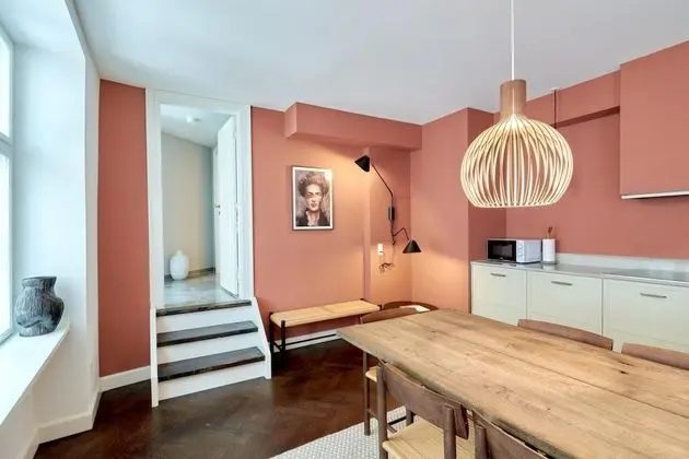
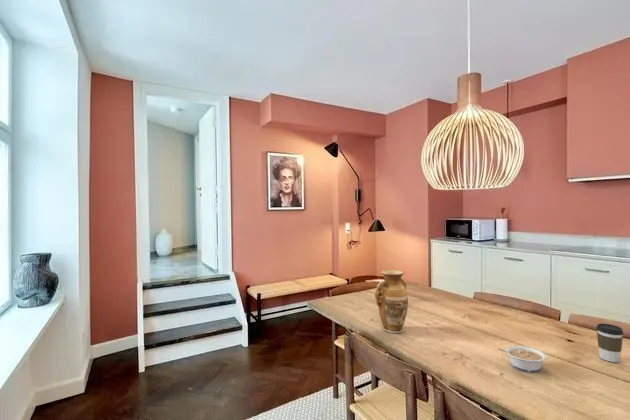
+ coffee cup (609, 342)
+ vase (392, 300)
+ legume (524, 358)
